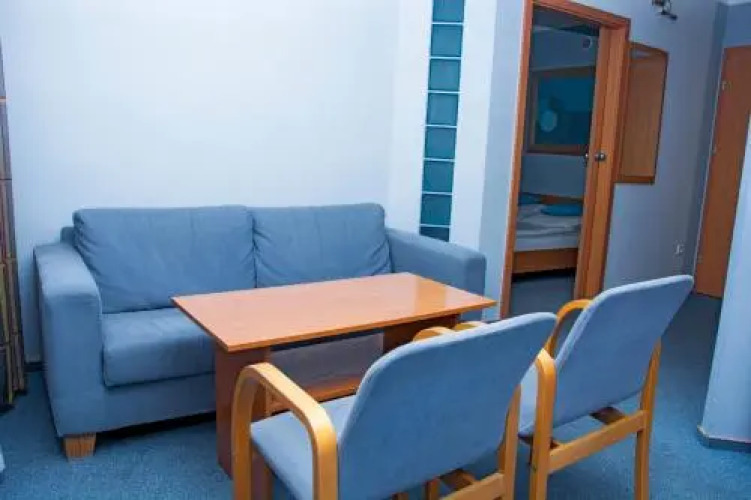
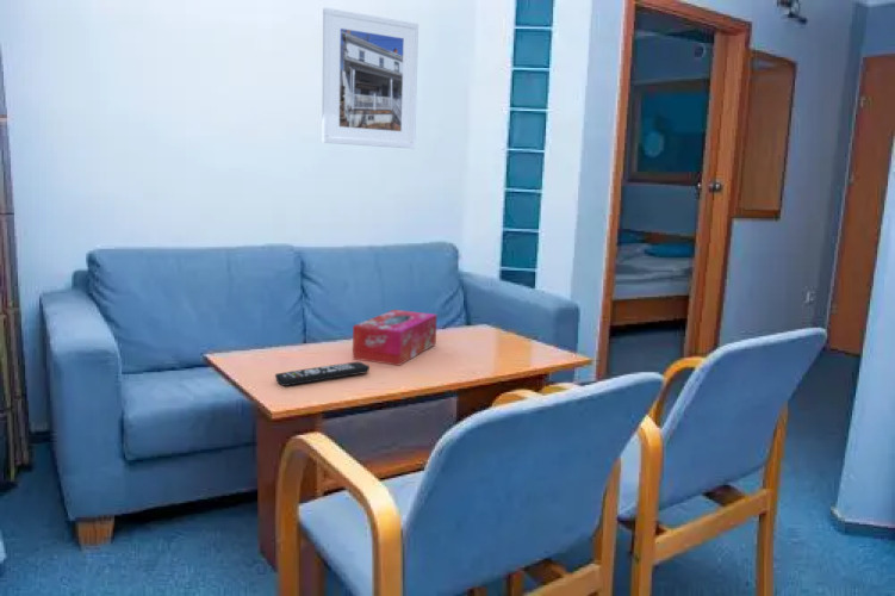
+ remote control (323, 373)
+ tissue box (396, 335)
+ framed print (371, 81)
